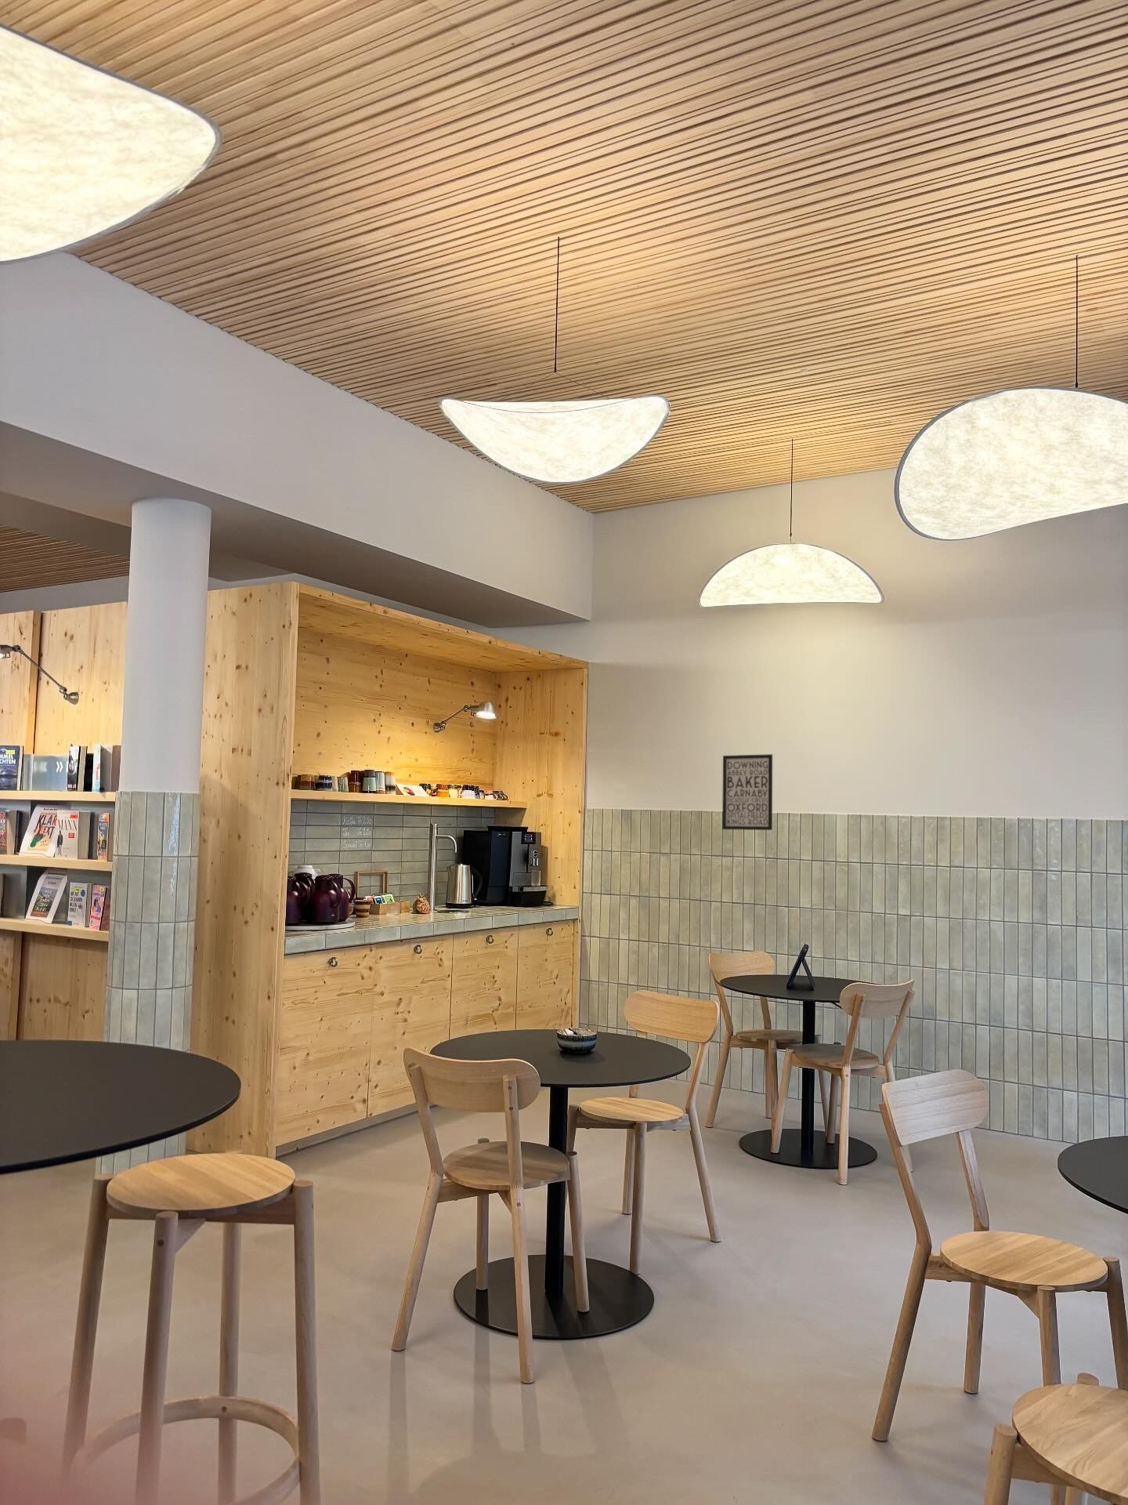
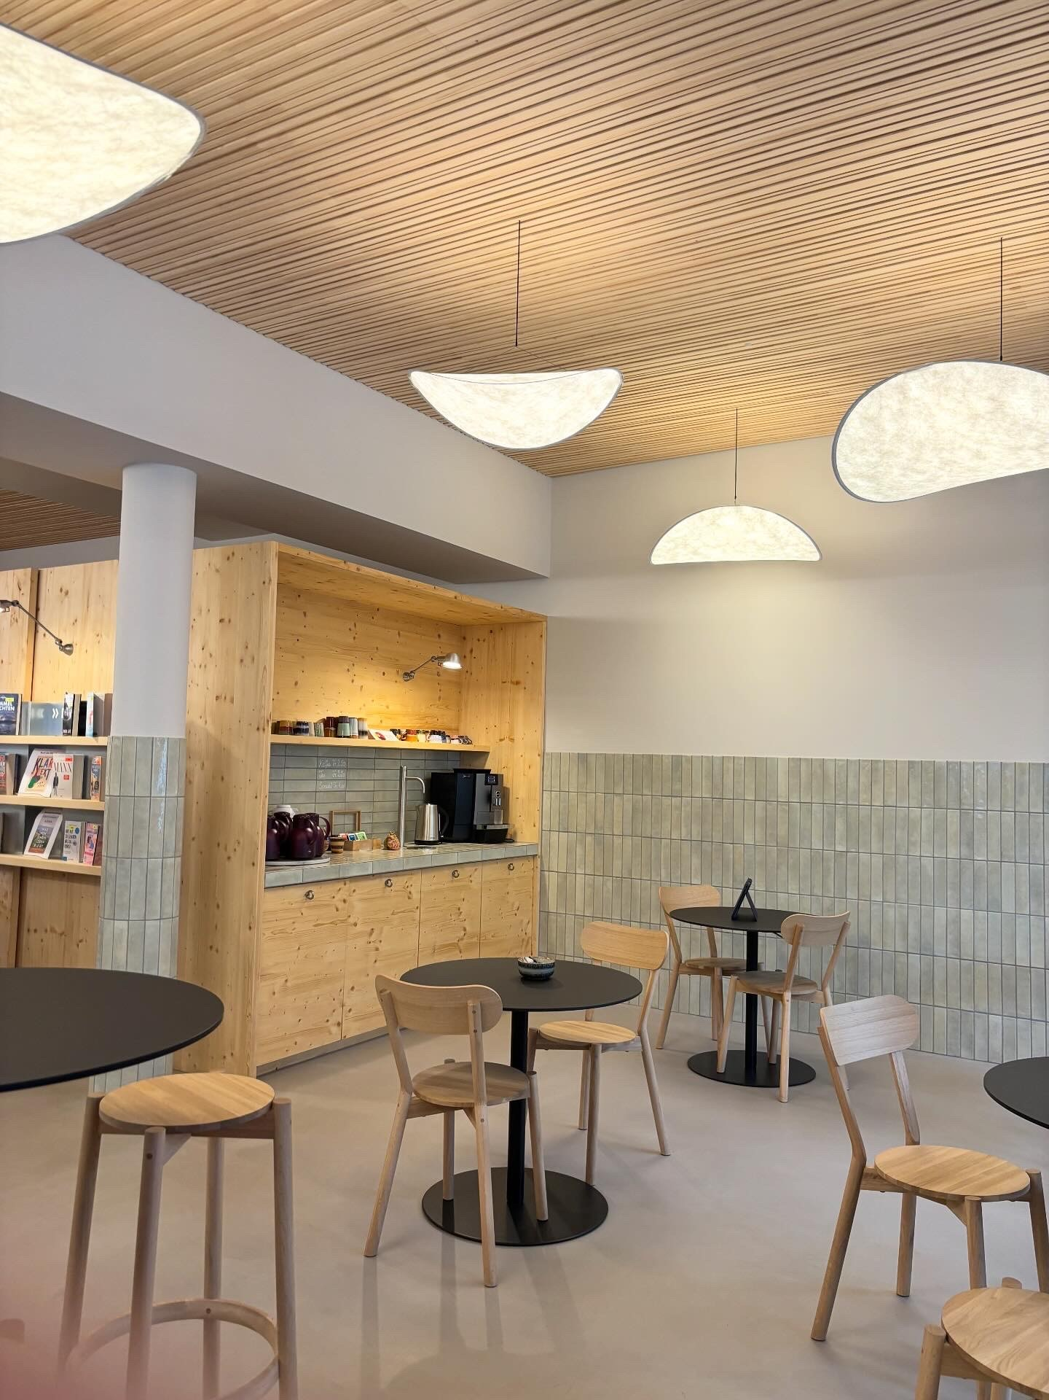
- wall art (746, 792)
